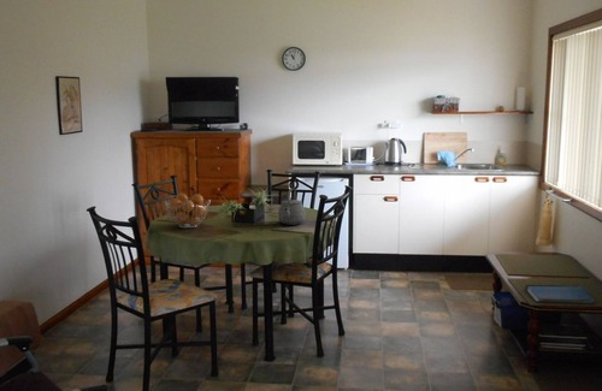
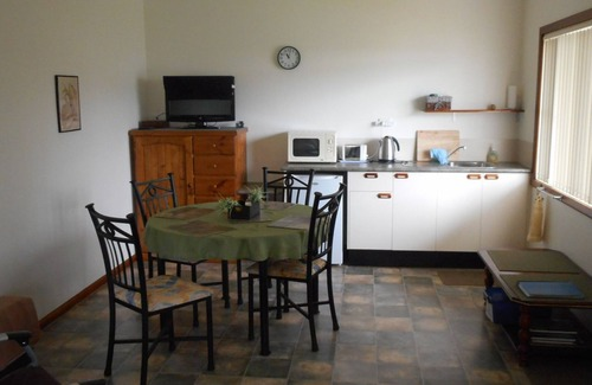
- fruit basket (188, 209)
- tea kettle (290, 207)
